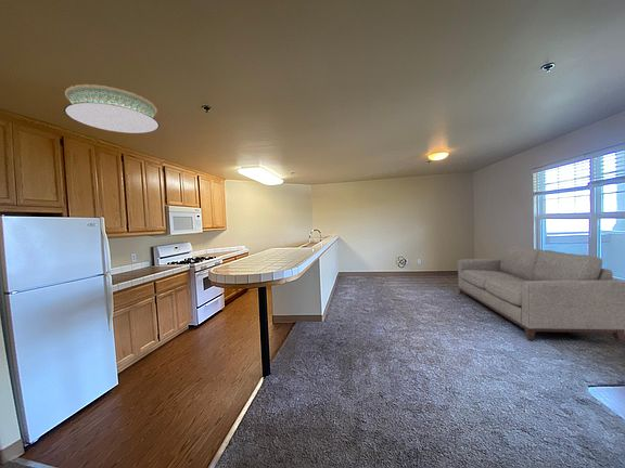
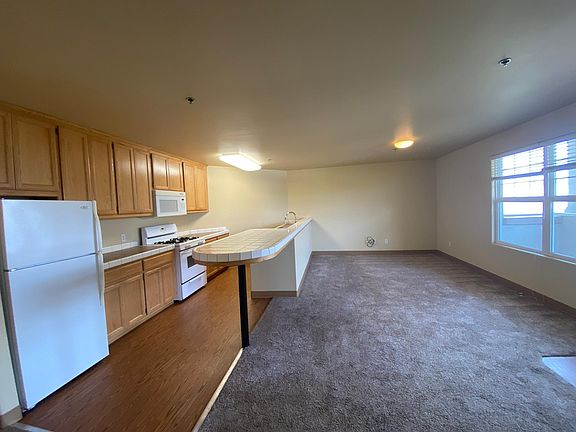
- sofa (518, 281)
- ceiling light (115, 112)
